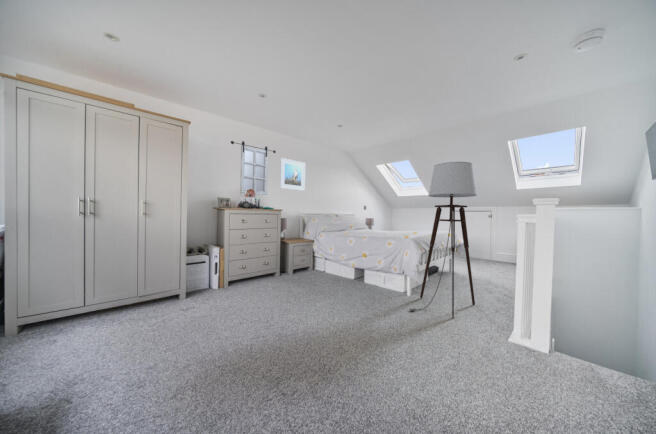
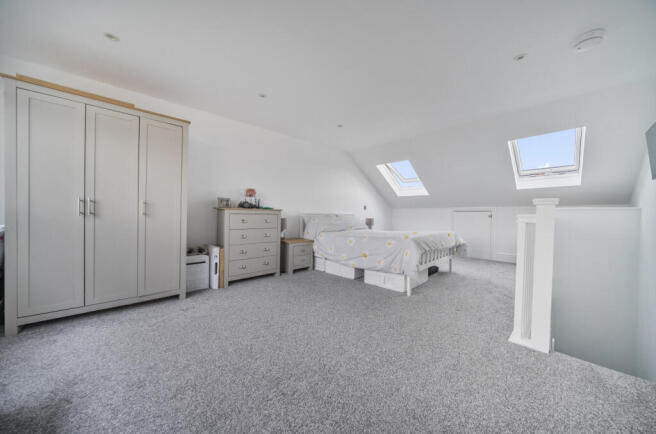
- home mirror (254, 169)
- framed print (293, 175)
- floor lamp (448, 236)
